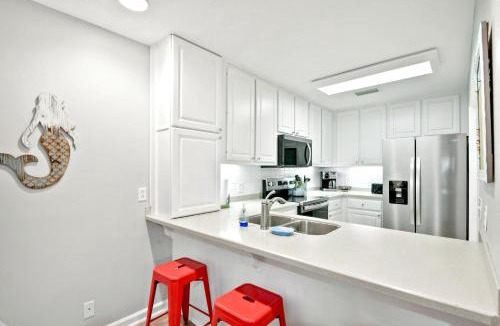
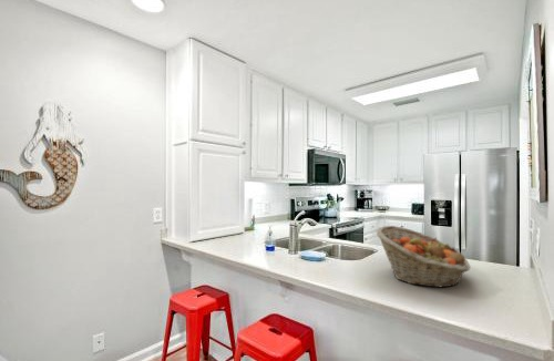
+ fruit basket (420, 252)
